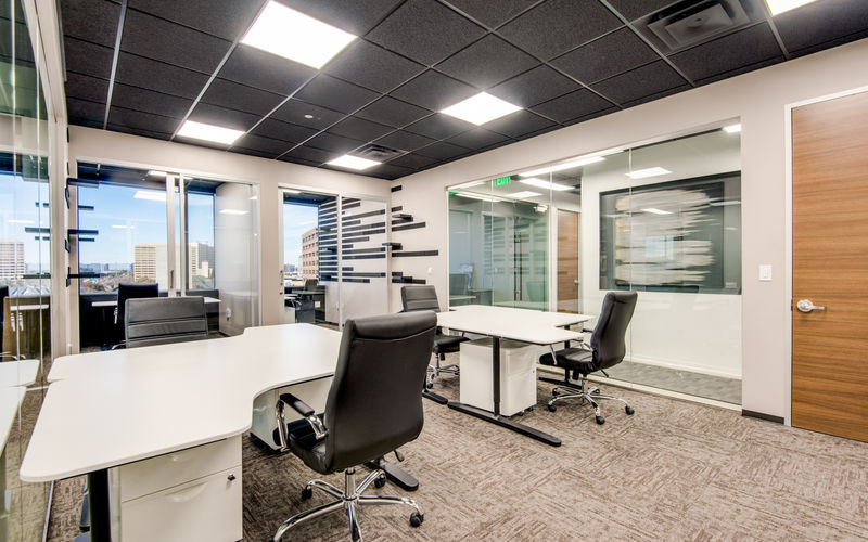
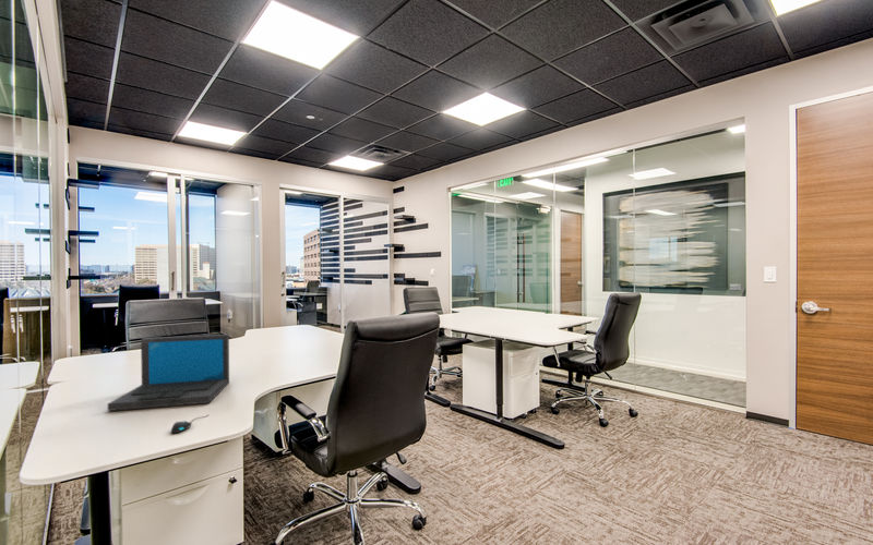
+ mouse (191, 421)
+ laptop (175, 368)
